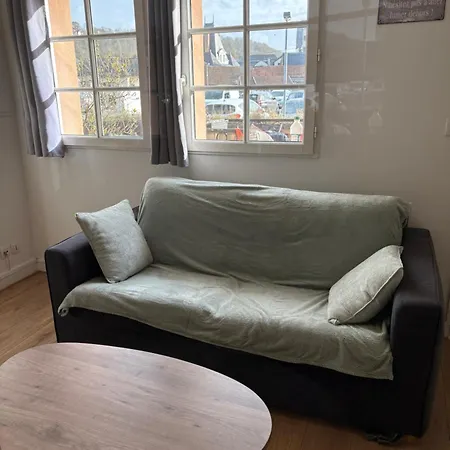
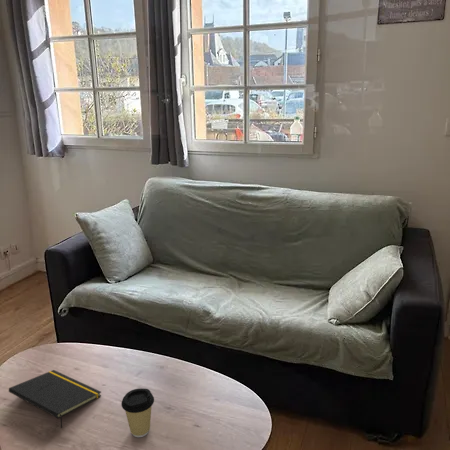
+ coffee cup (138, 413)
+ notepad (55, 392)
